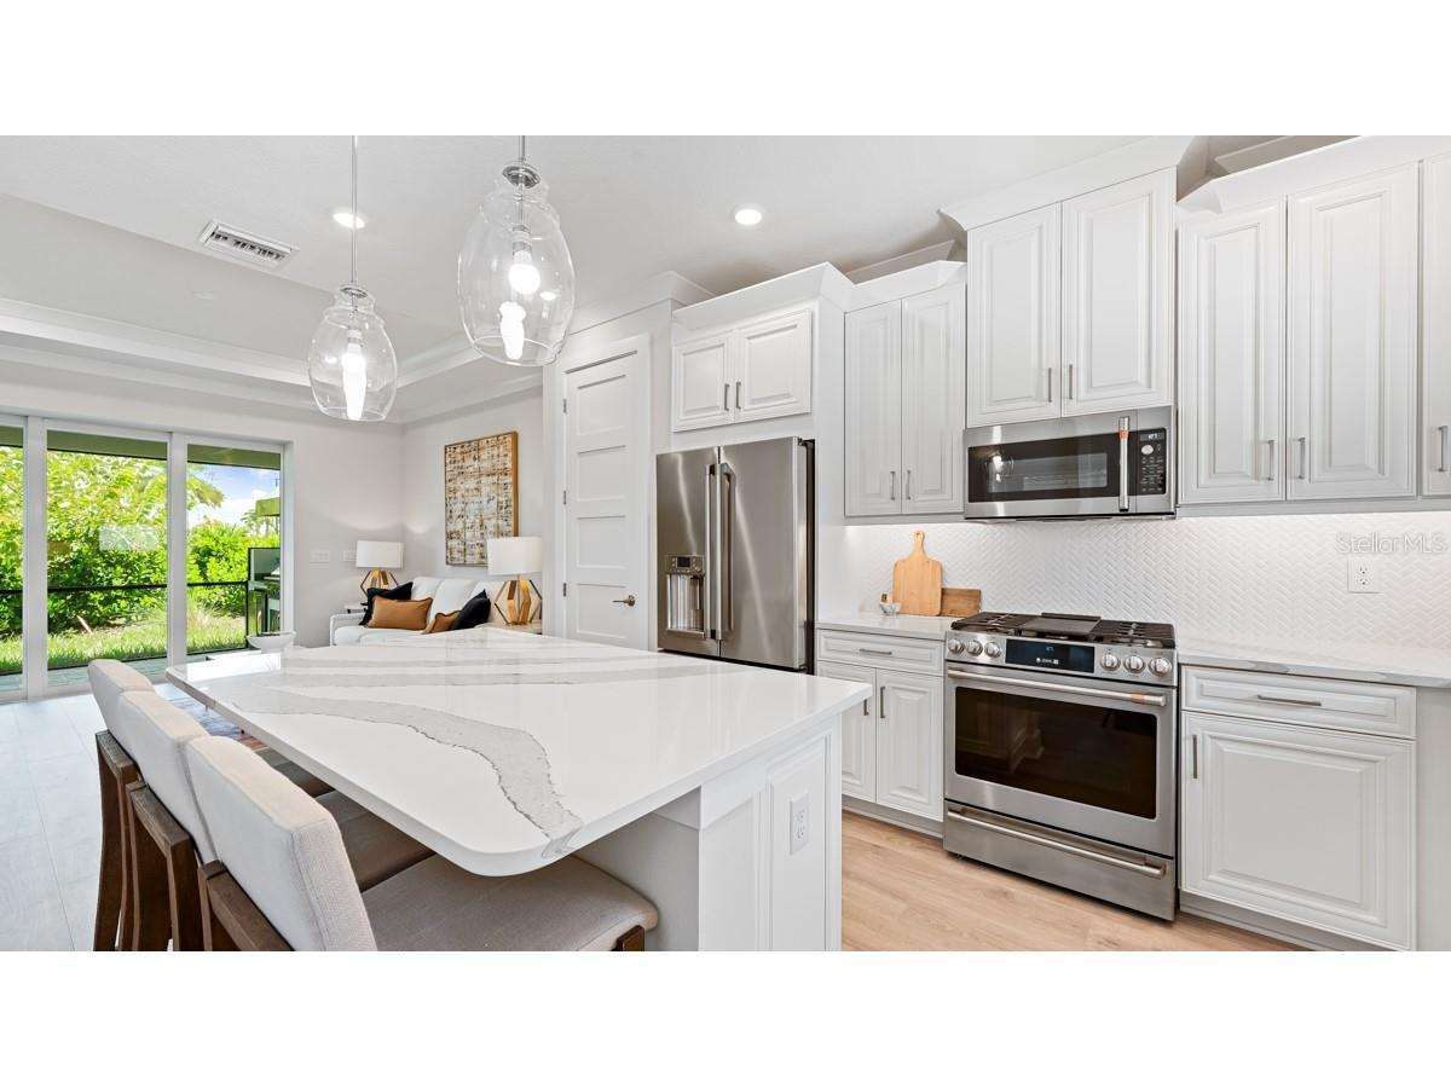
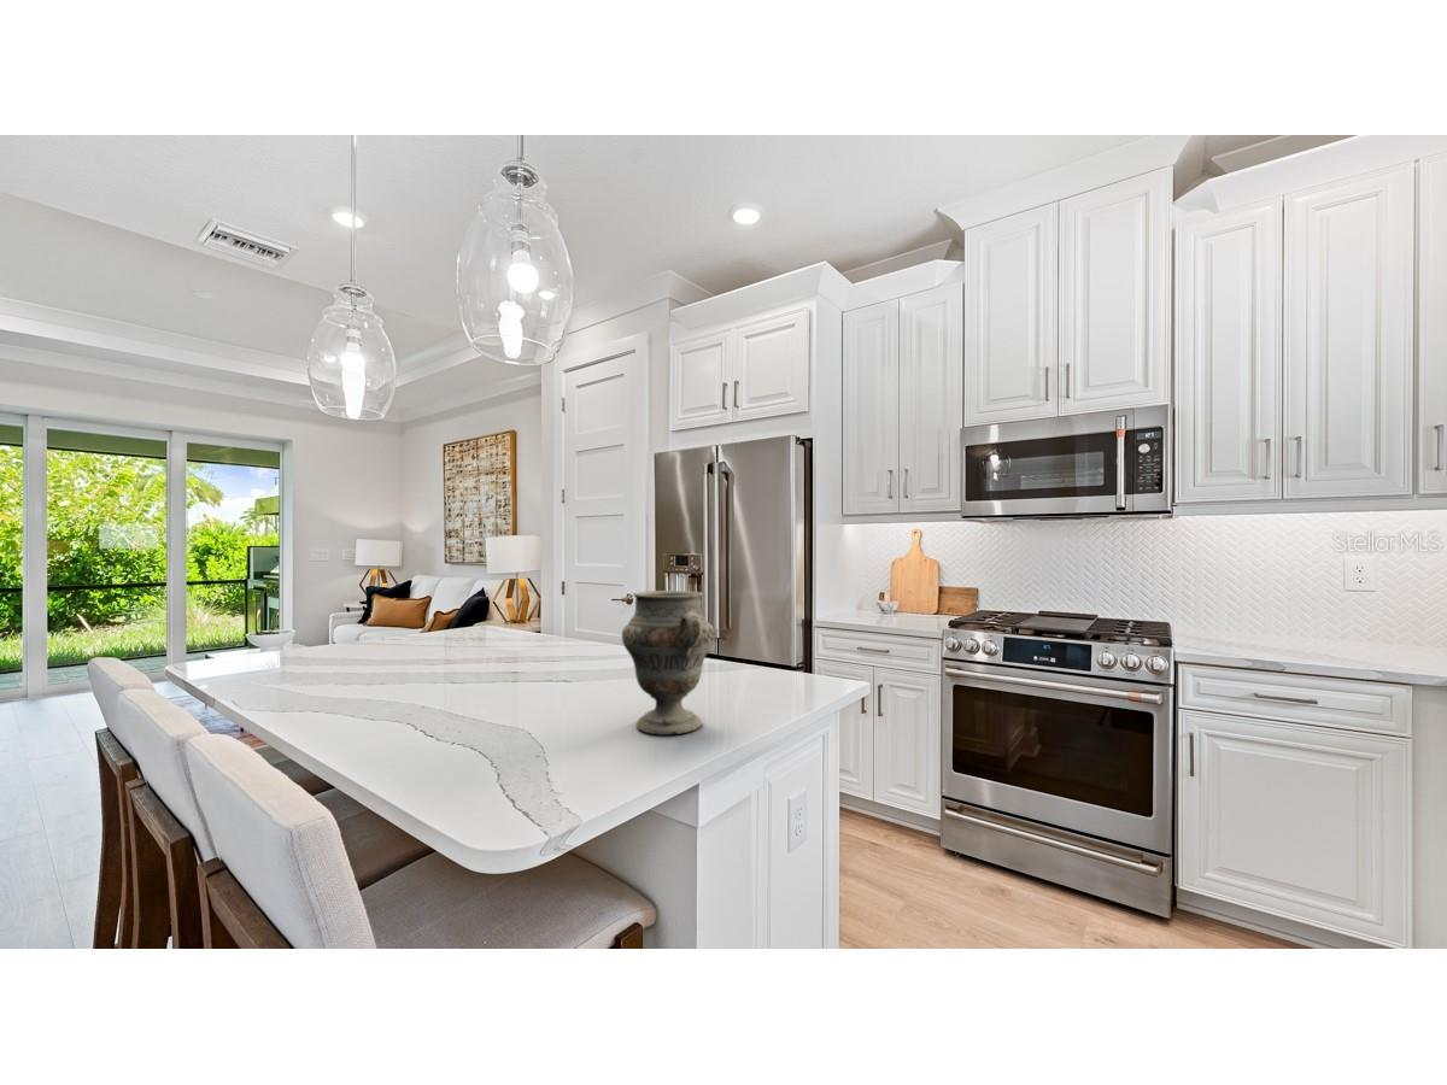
+ decorative vase (668, 658)
